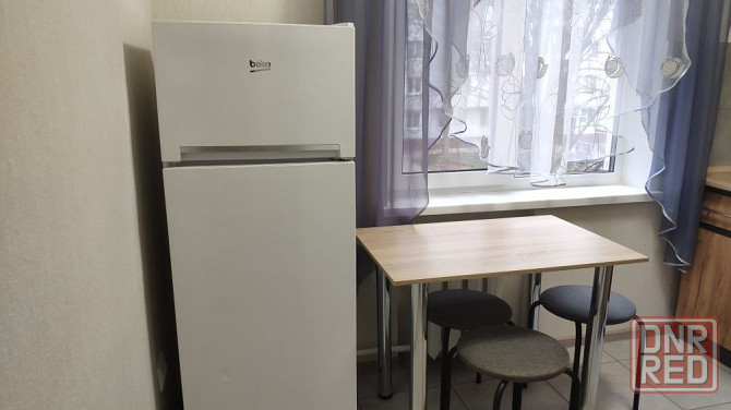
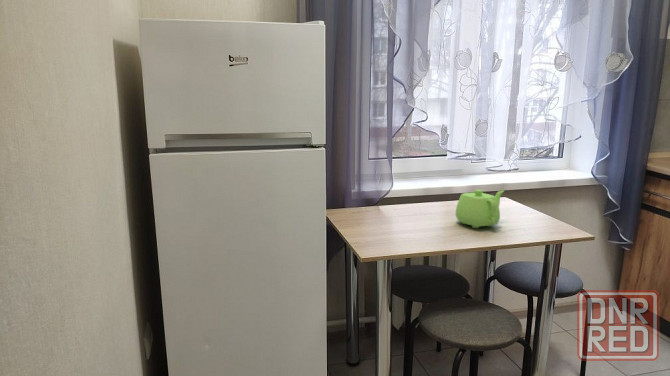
+ teapot (483, 206)
